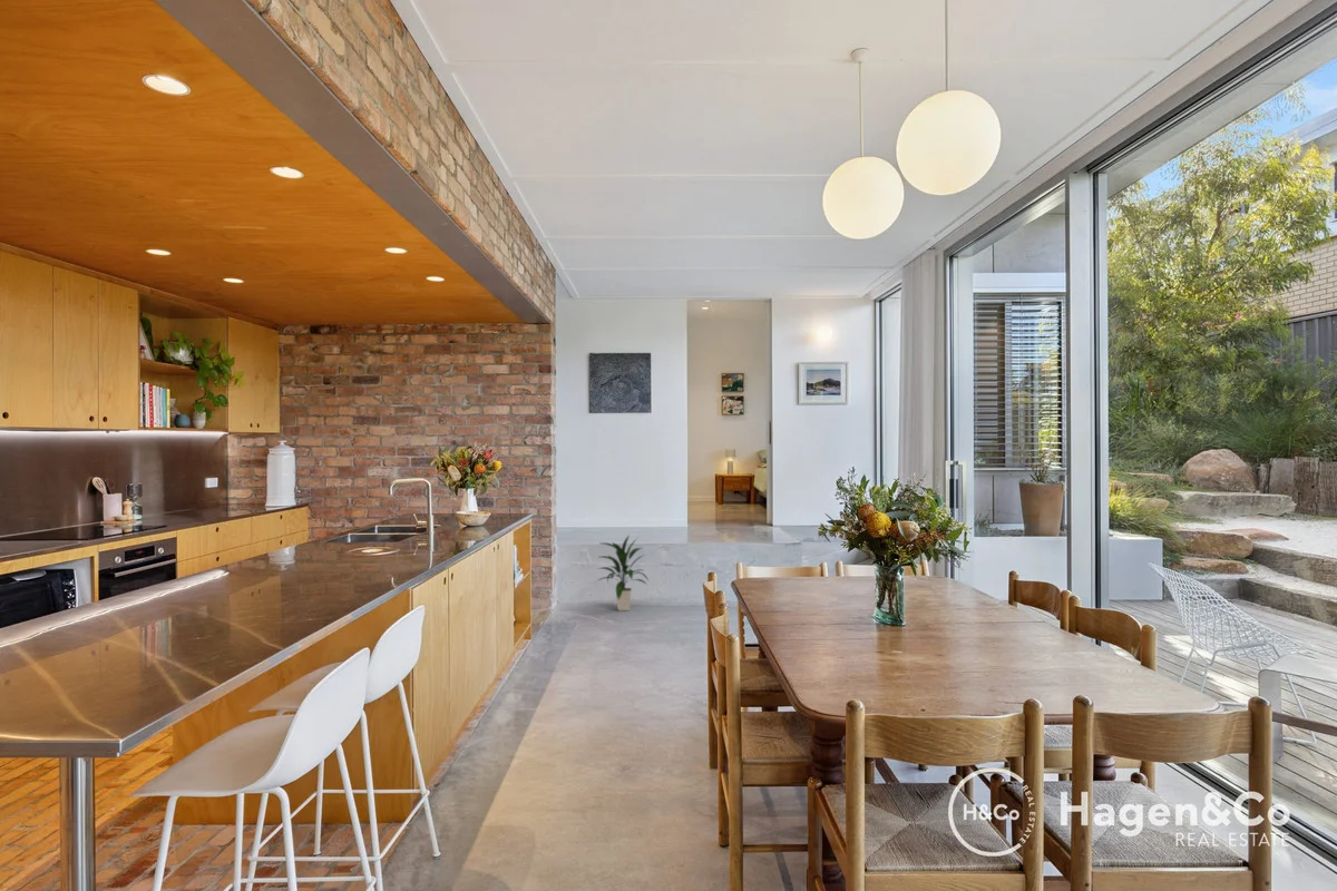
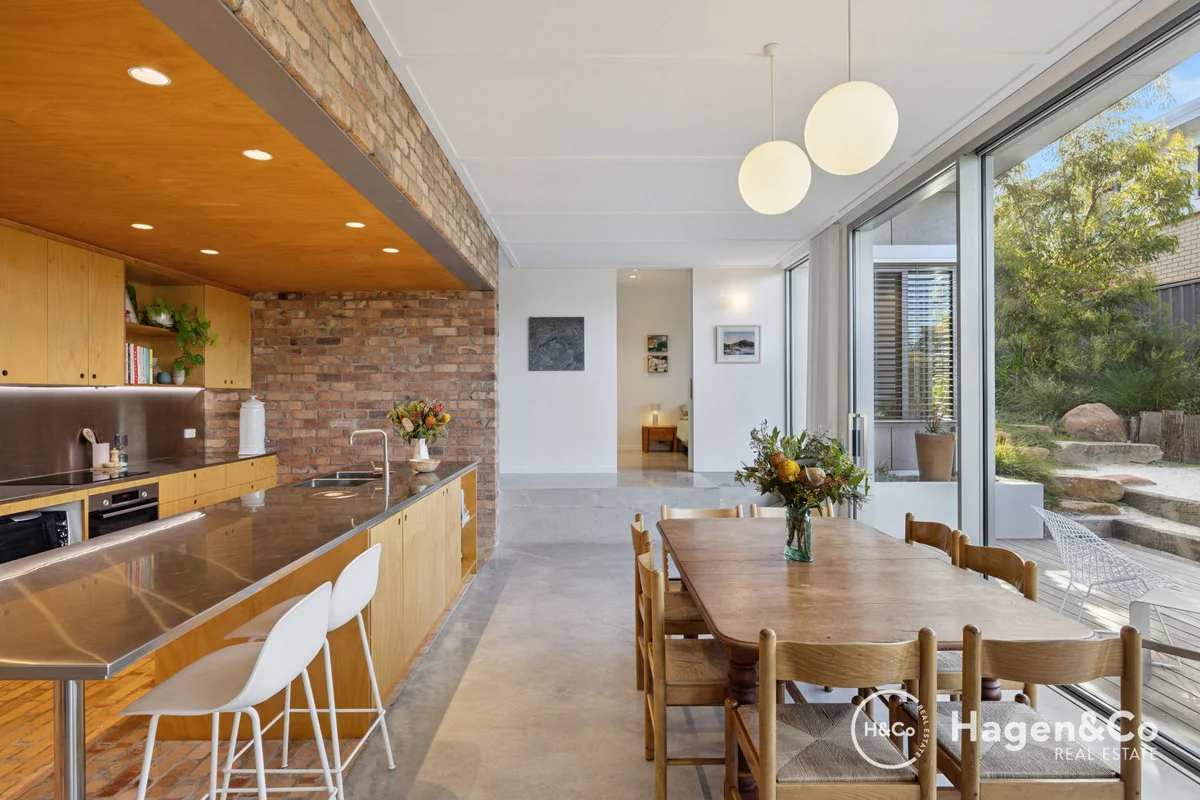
- indoor plant (622, 571)
